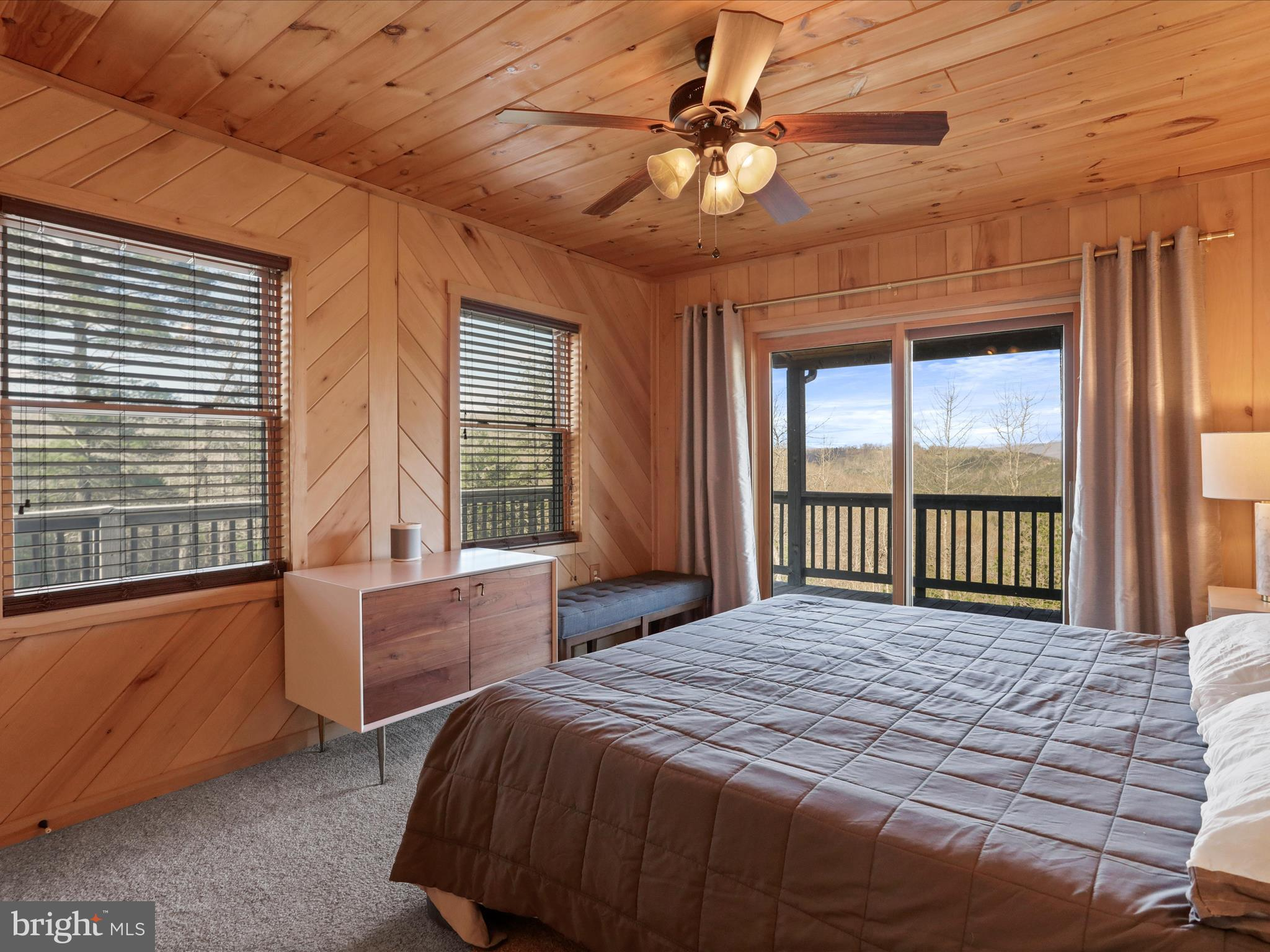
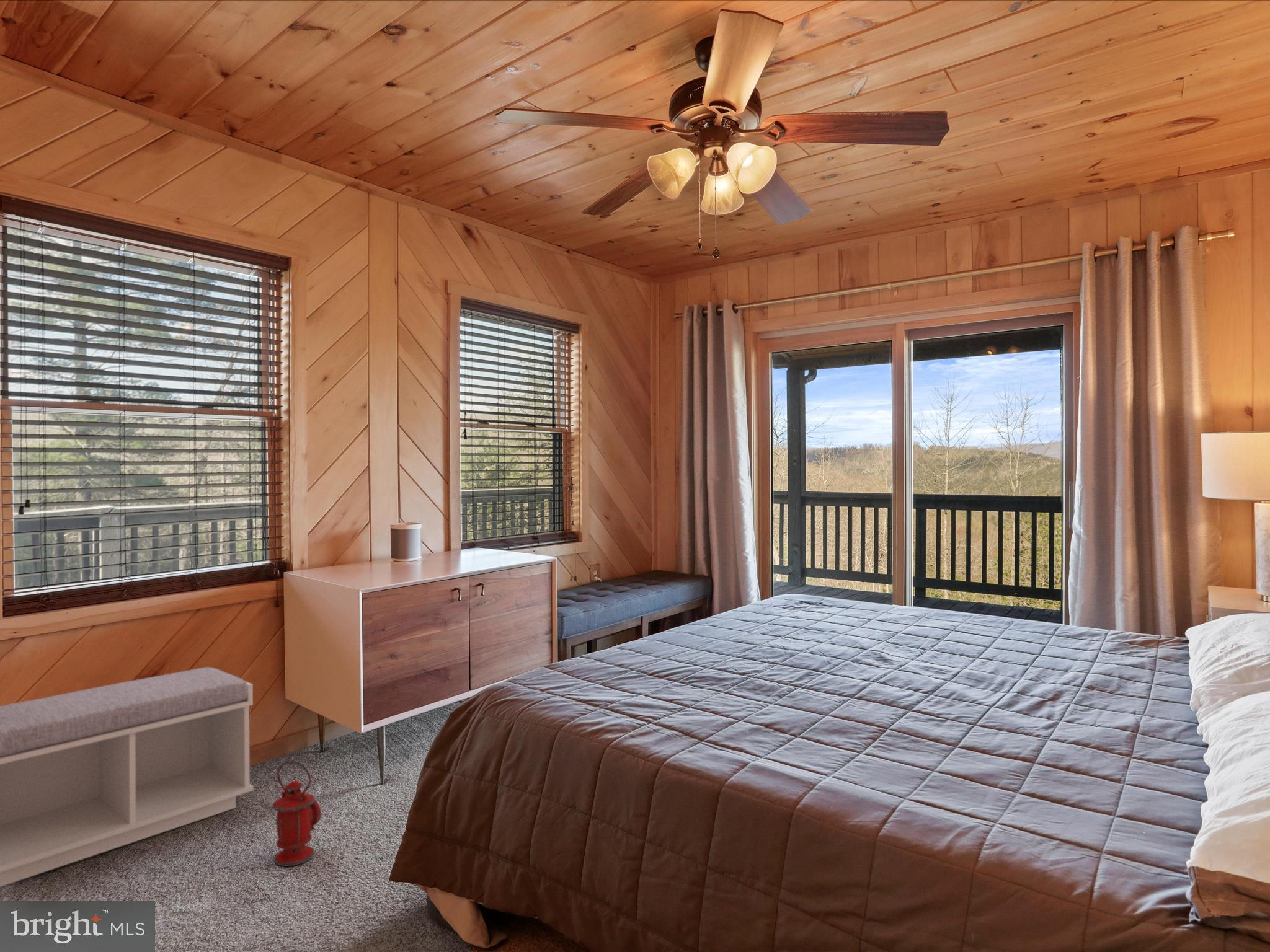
+ lantern (295, 808)
+ bench (115, 760)
